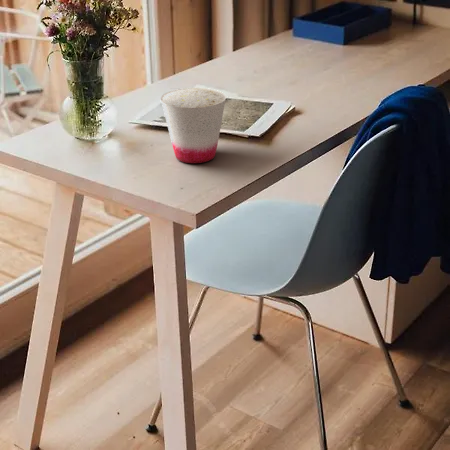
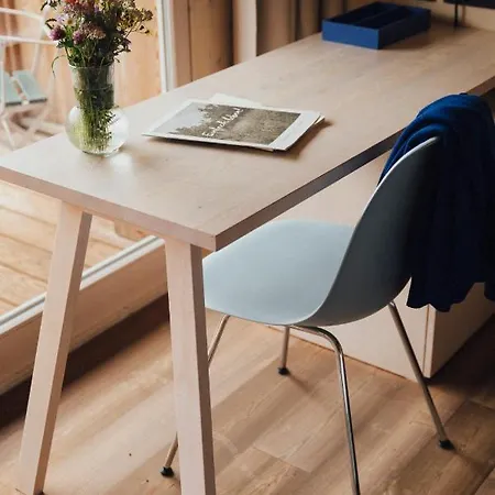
- cup (194, 127)
